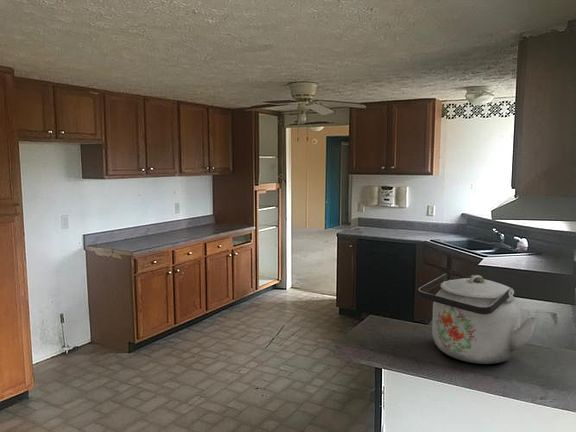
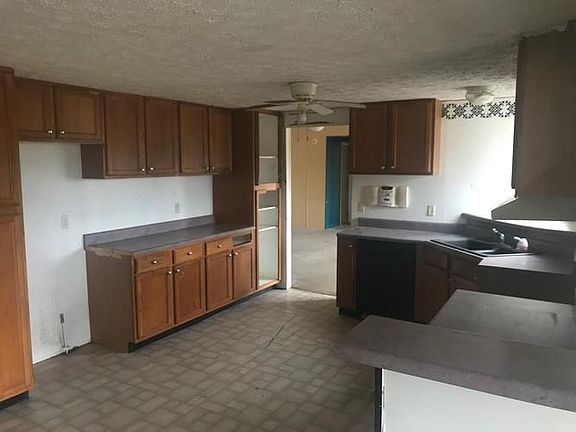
- kettle (482, 317)
